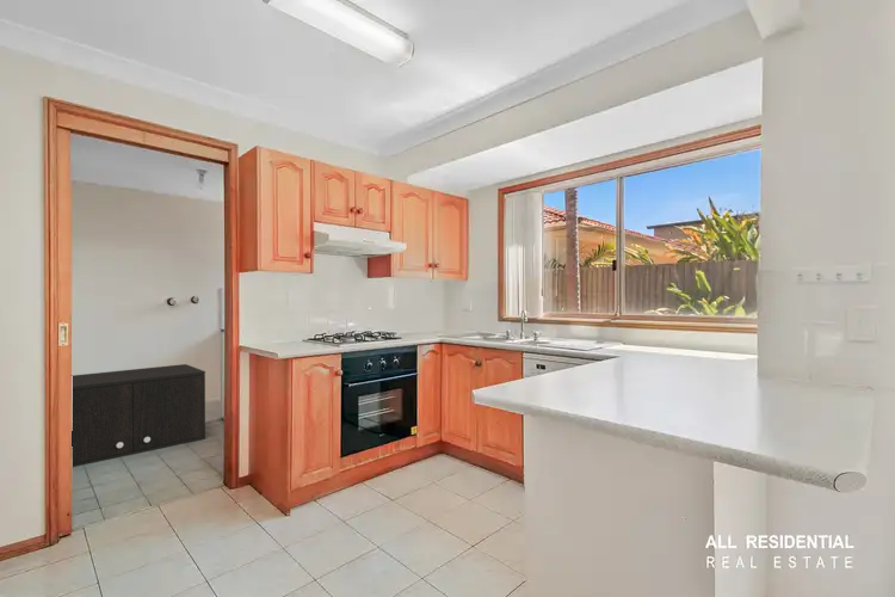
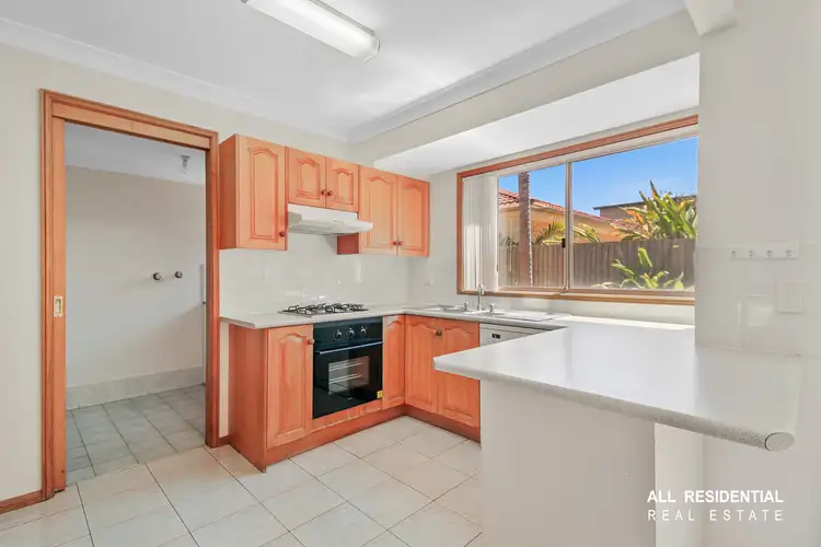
- storage cabinet (125, 410)
